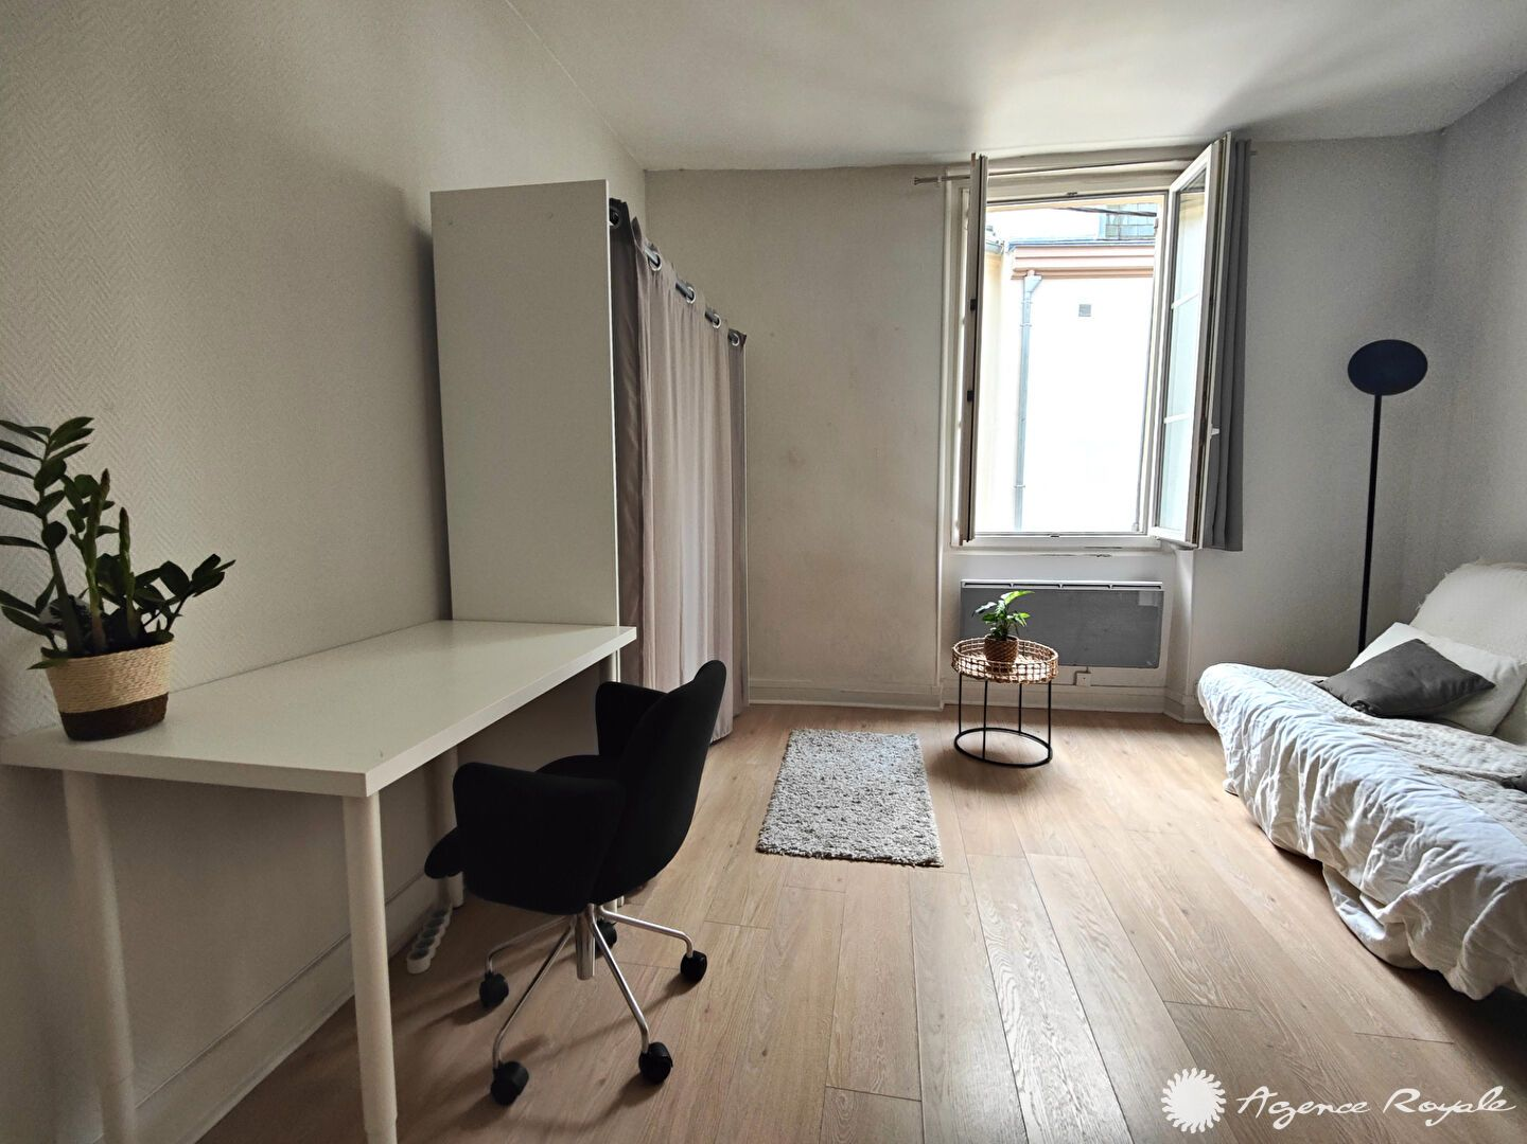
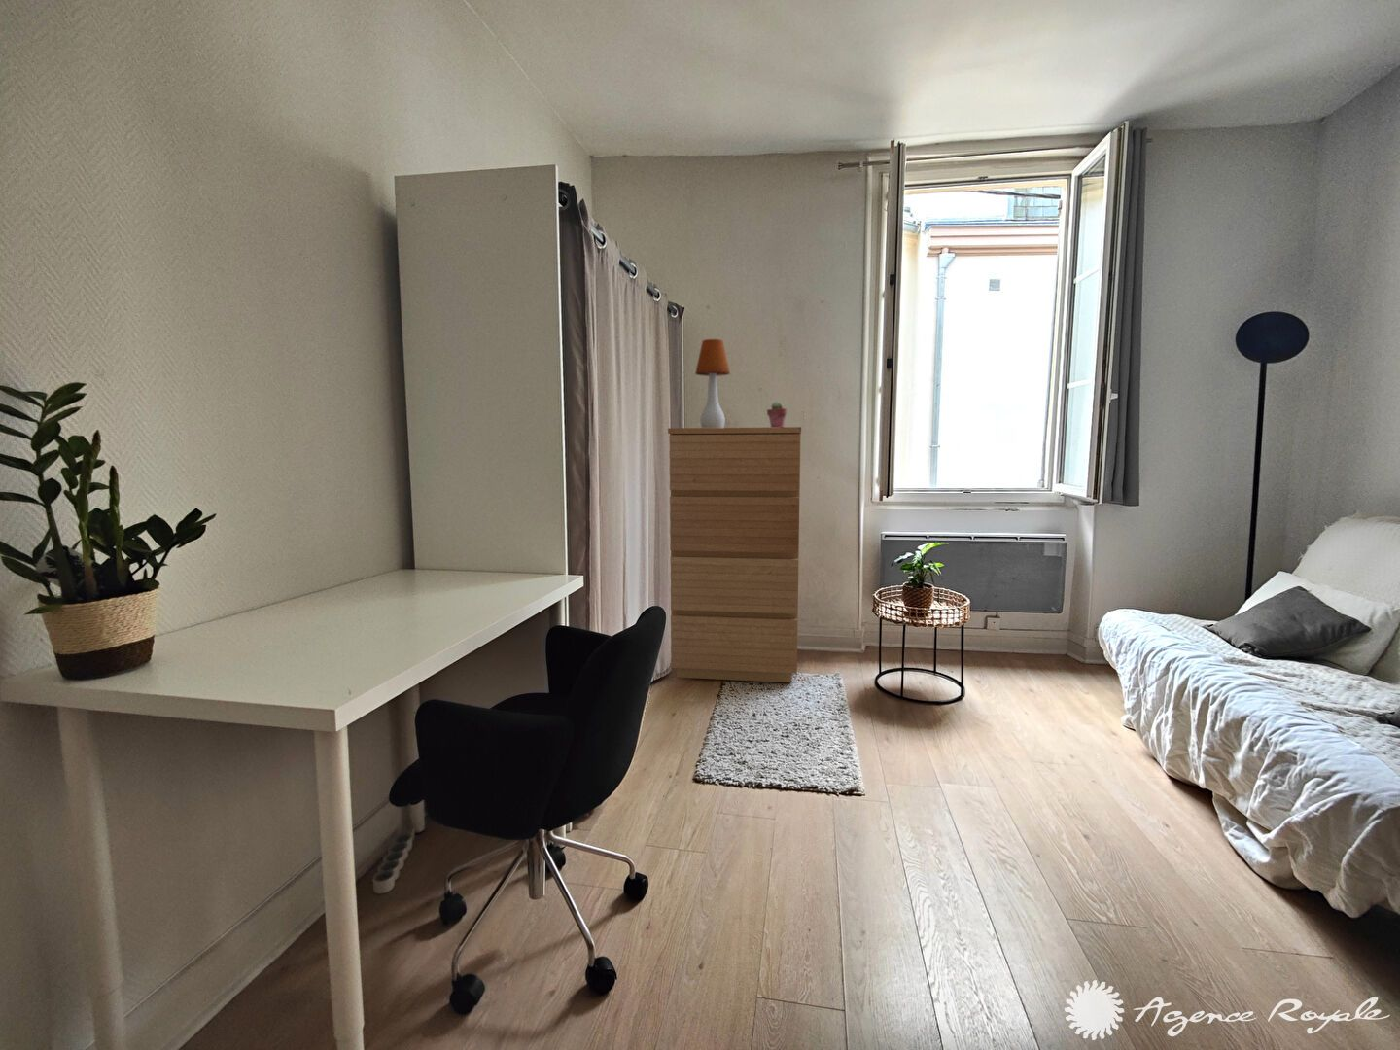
+ table lamp (712, 384)
+ dresser (737, 548)
+ potted succulent (777, 414)
